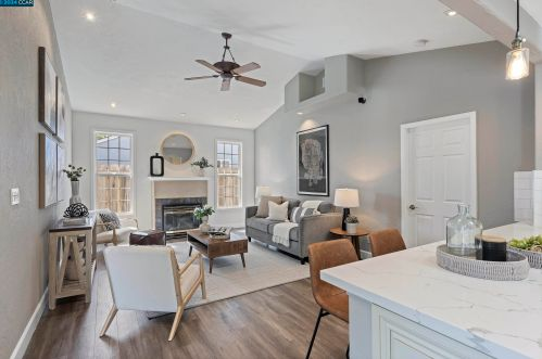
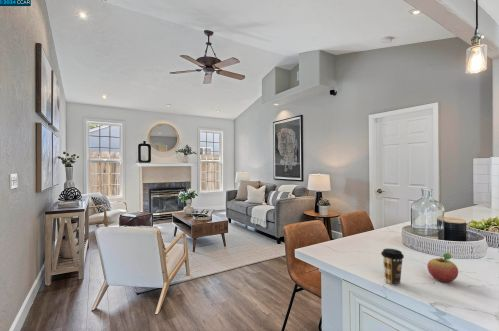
+ coffee cup (392, 266)
+ fruit (442, 267)
